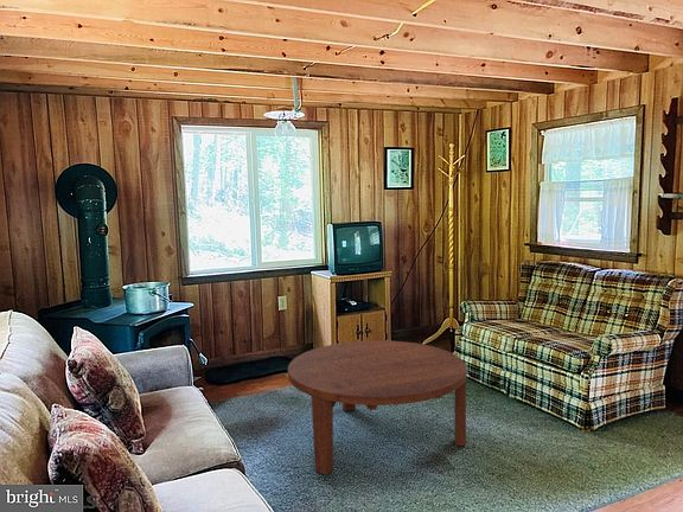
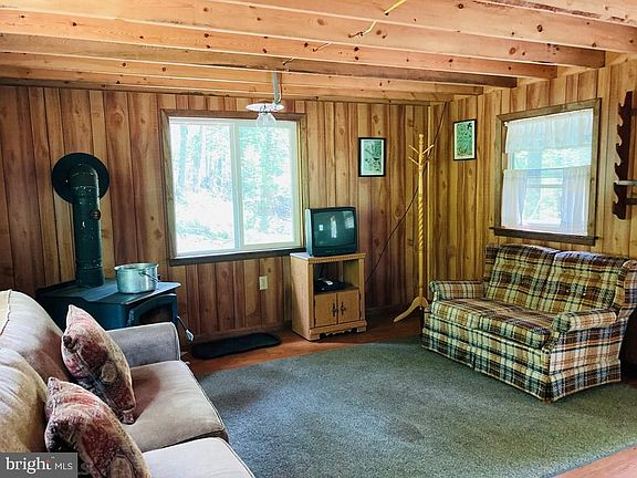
- coffee table (376, 401)
